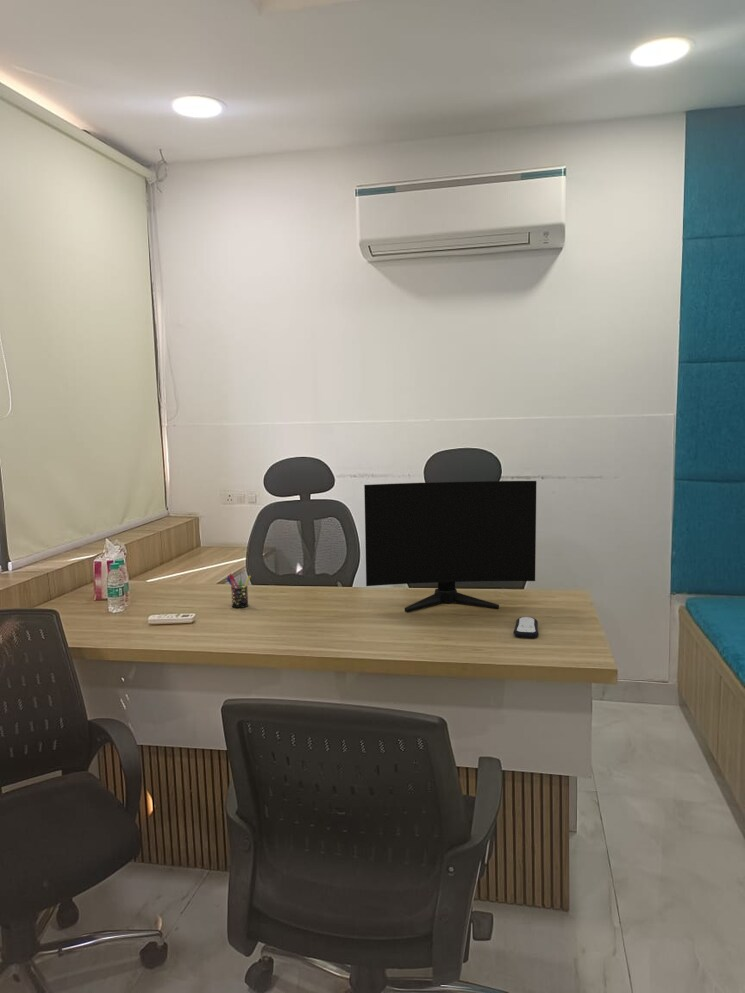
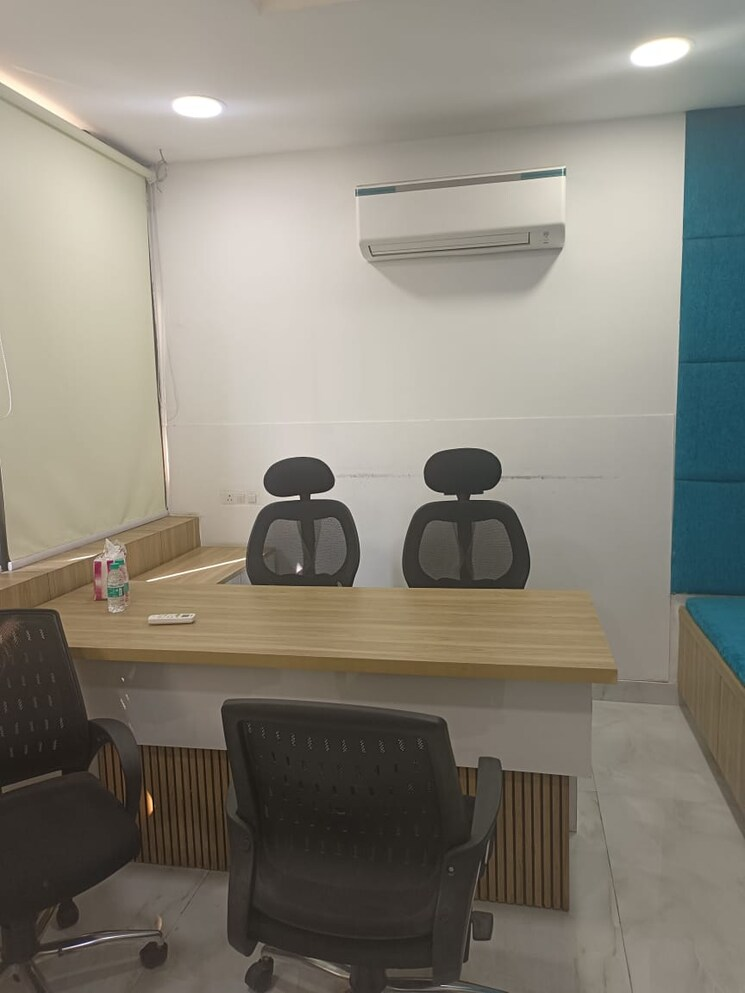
- remote control (526, 627)
- pen holder (238, 589)
- computer monitor (448, 542)
